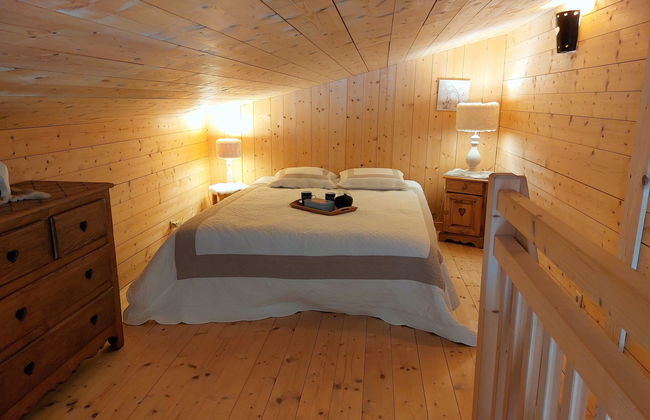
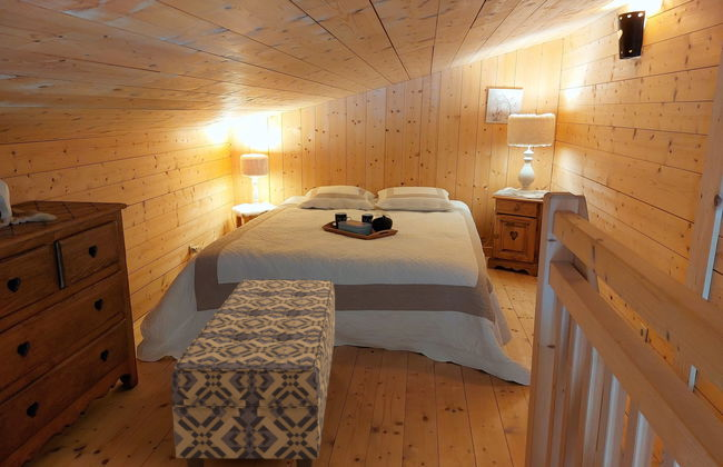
+ bench (273, 366)
